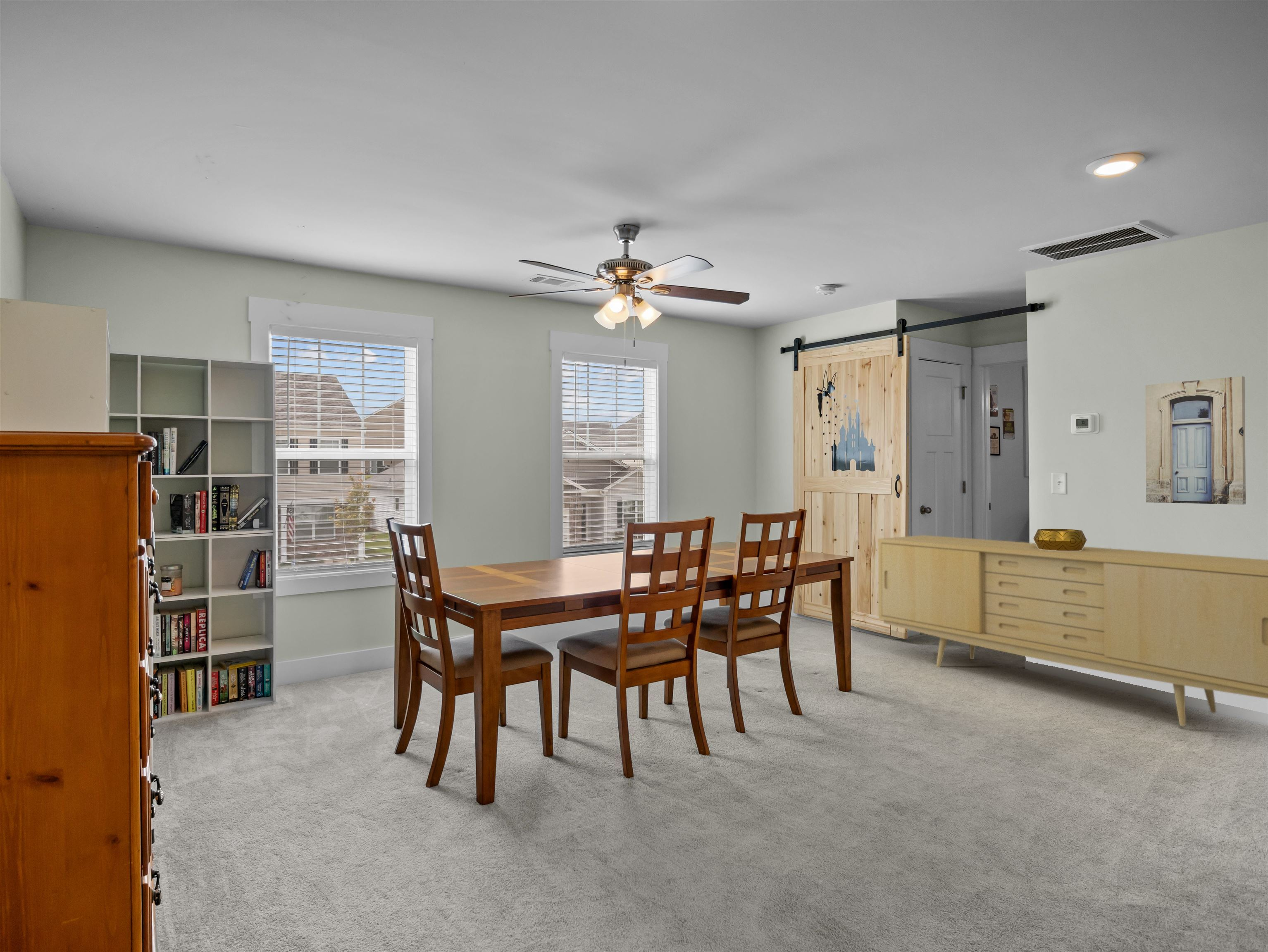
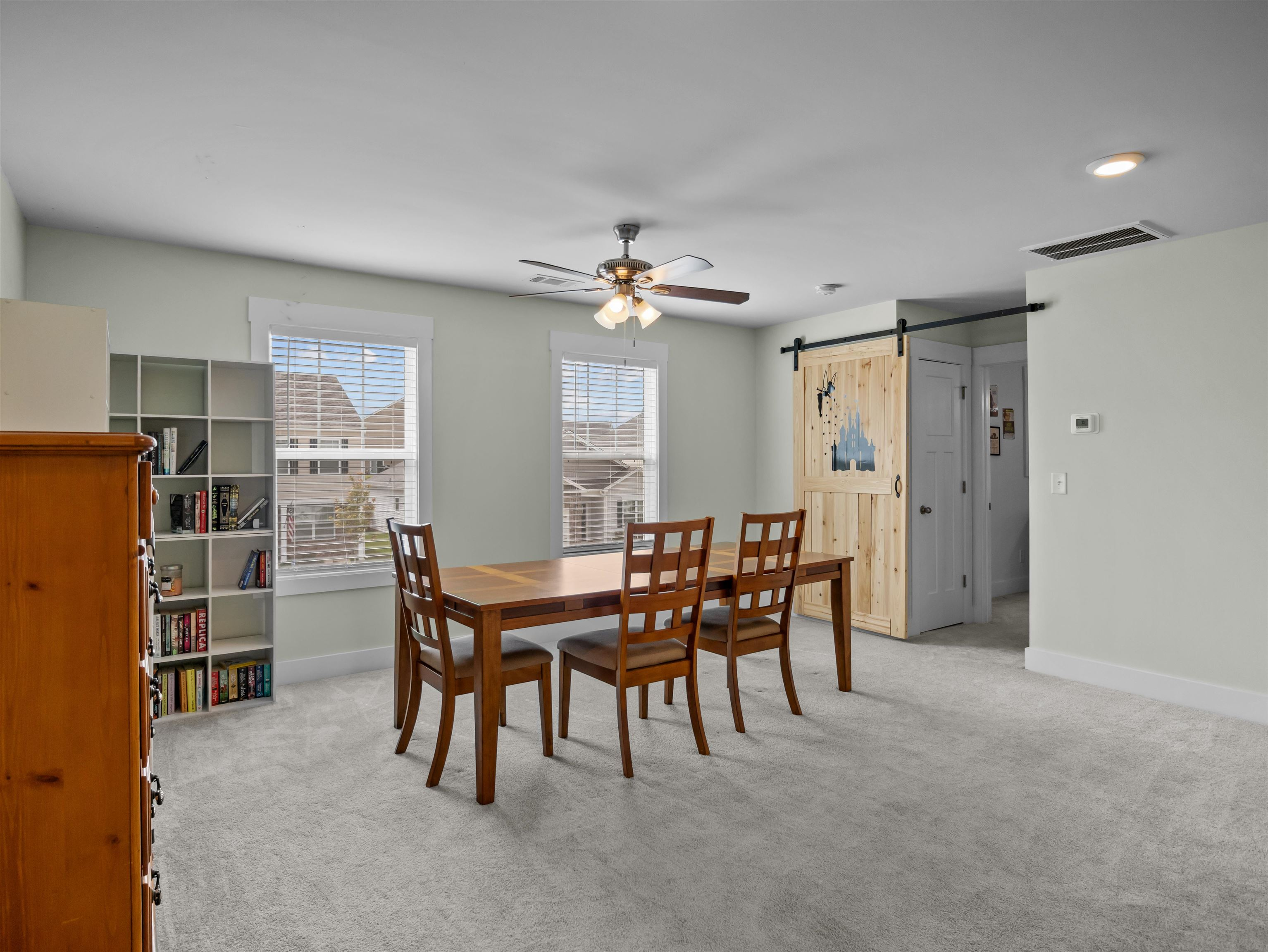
- sideboard (1061, 619)
- decorative bowl (1060, 539)
- wall art (1193, 442)
